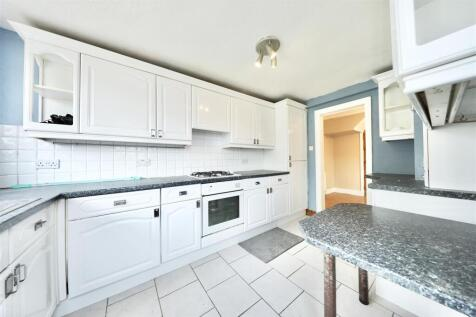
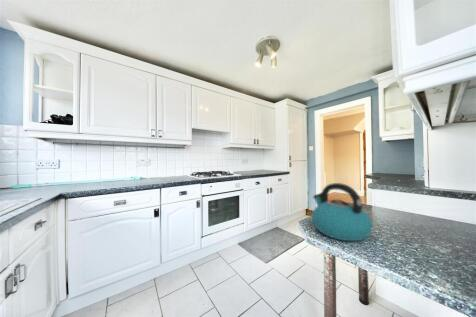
+ kettle (336, 206)
